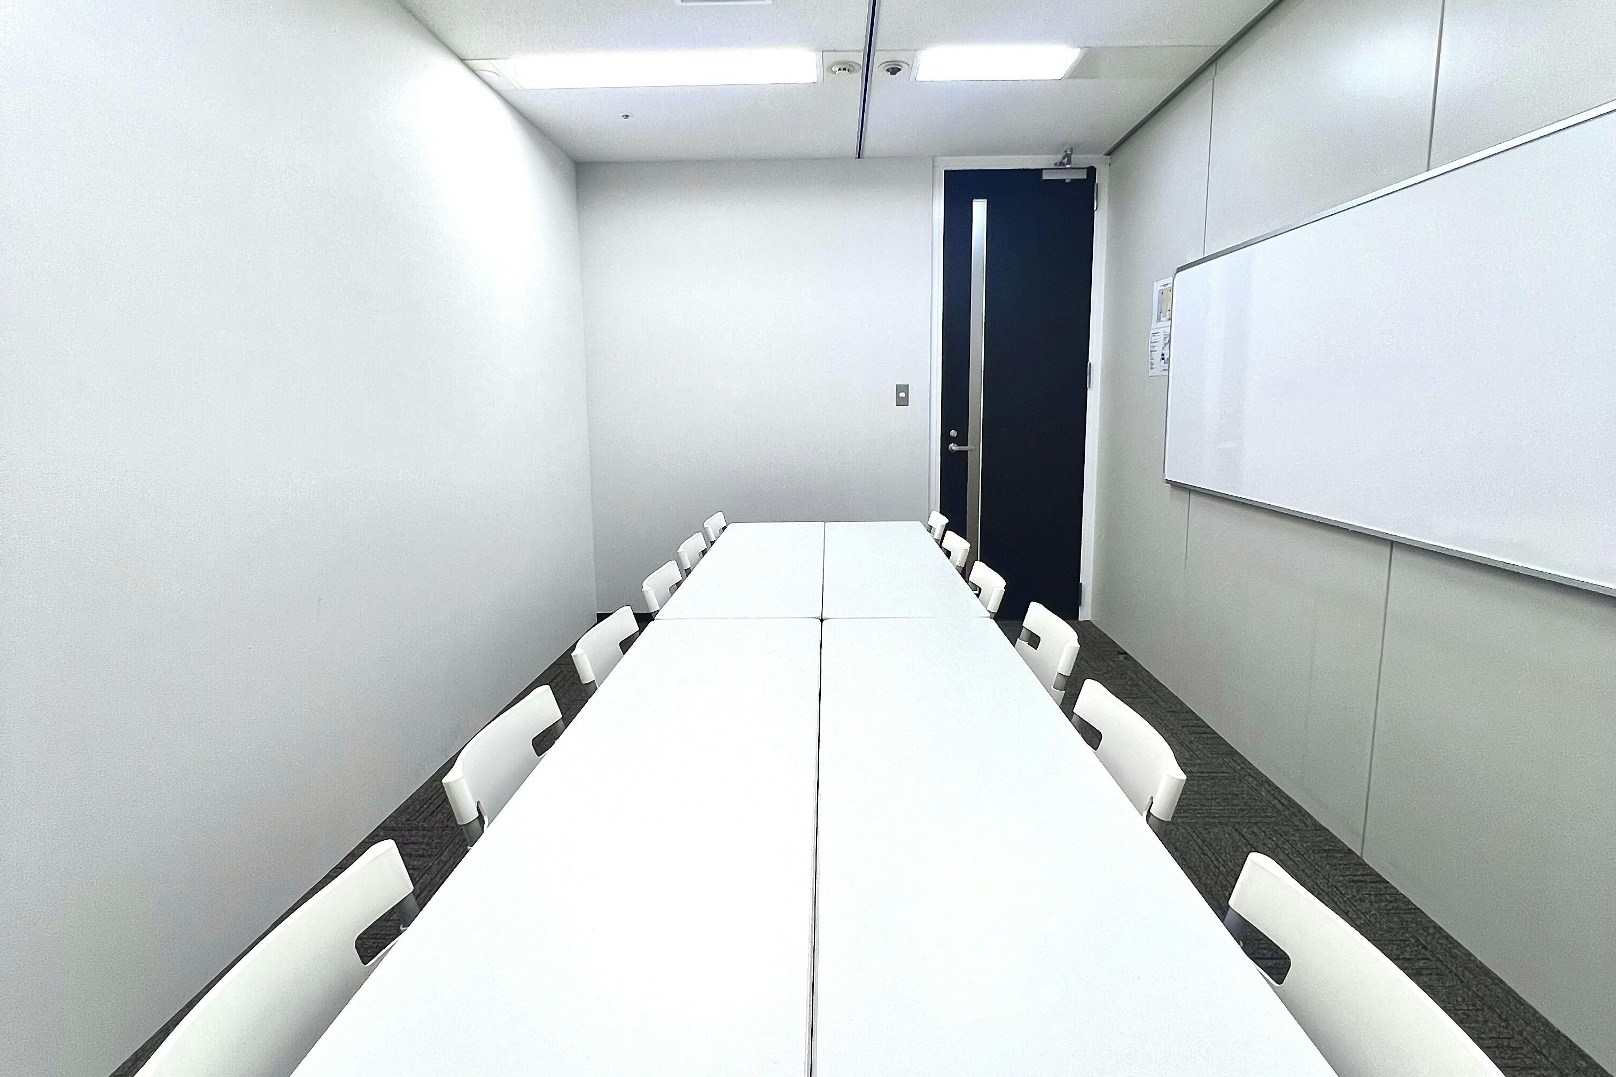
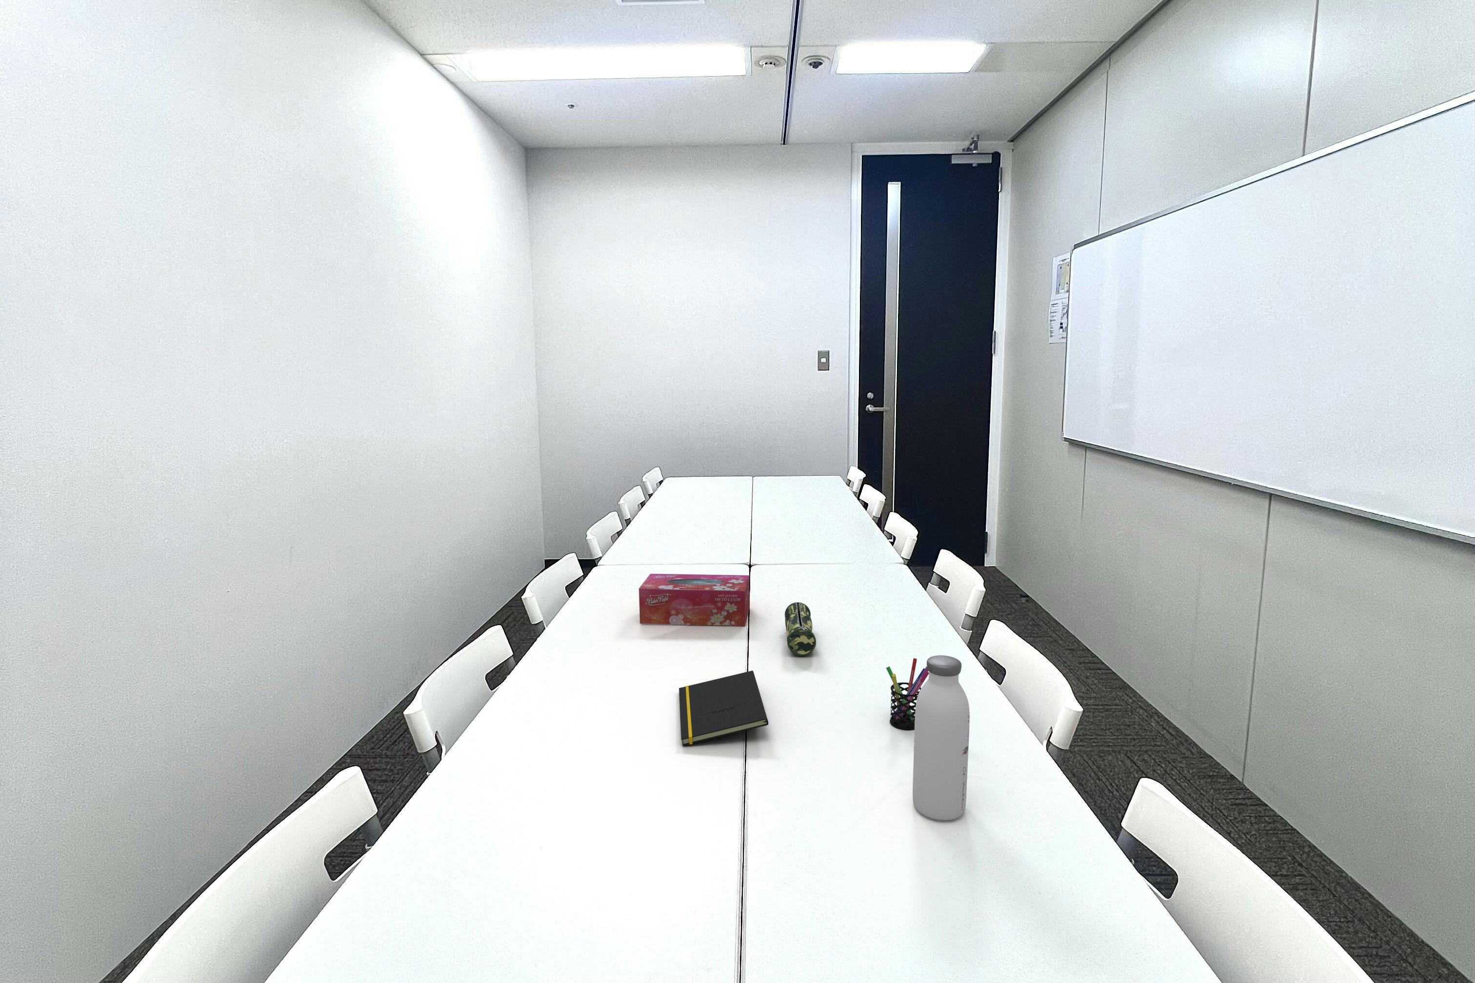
+ water bottle (942, 734)
+ notepad (720, 705)
+ tissue box (696, 599)
+ pencil case (799, 629)
+ pen holder (903, 690)
